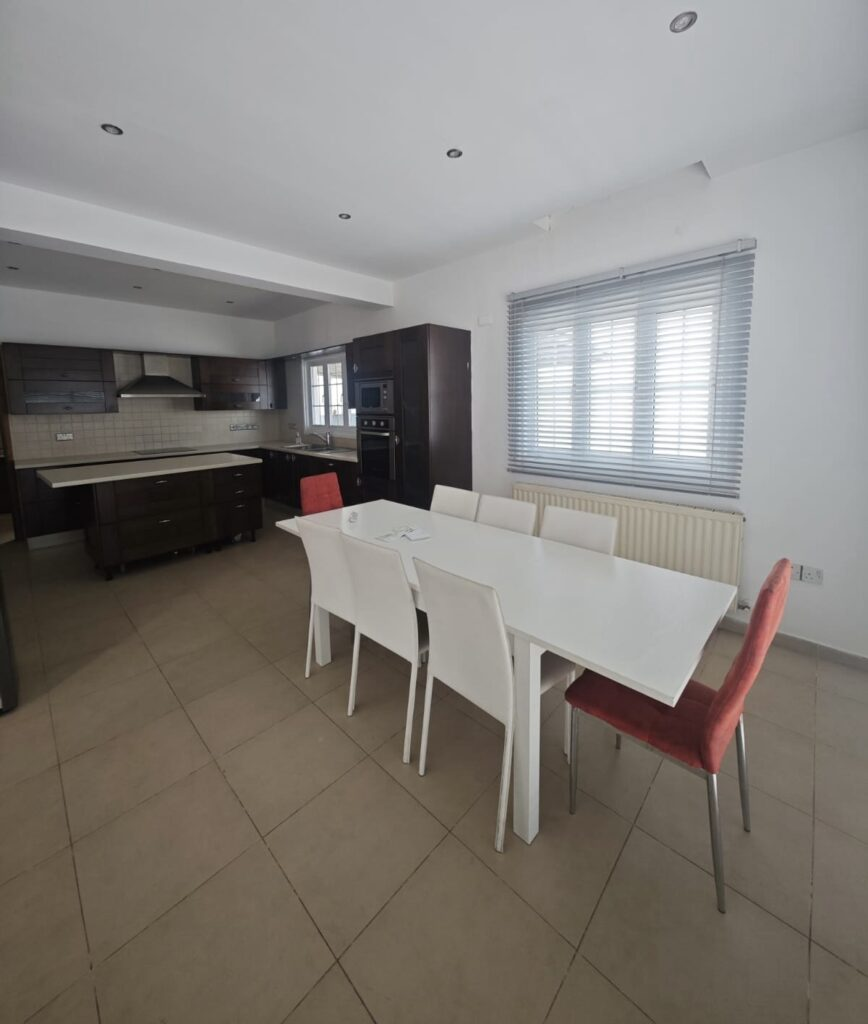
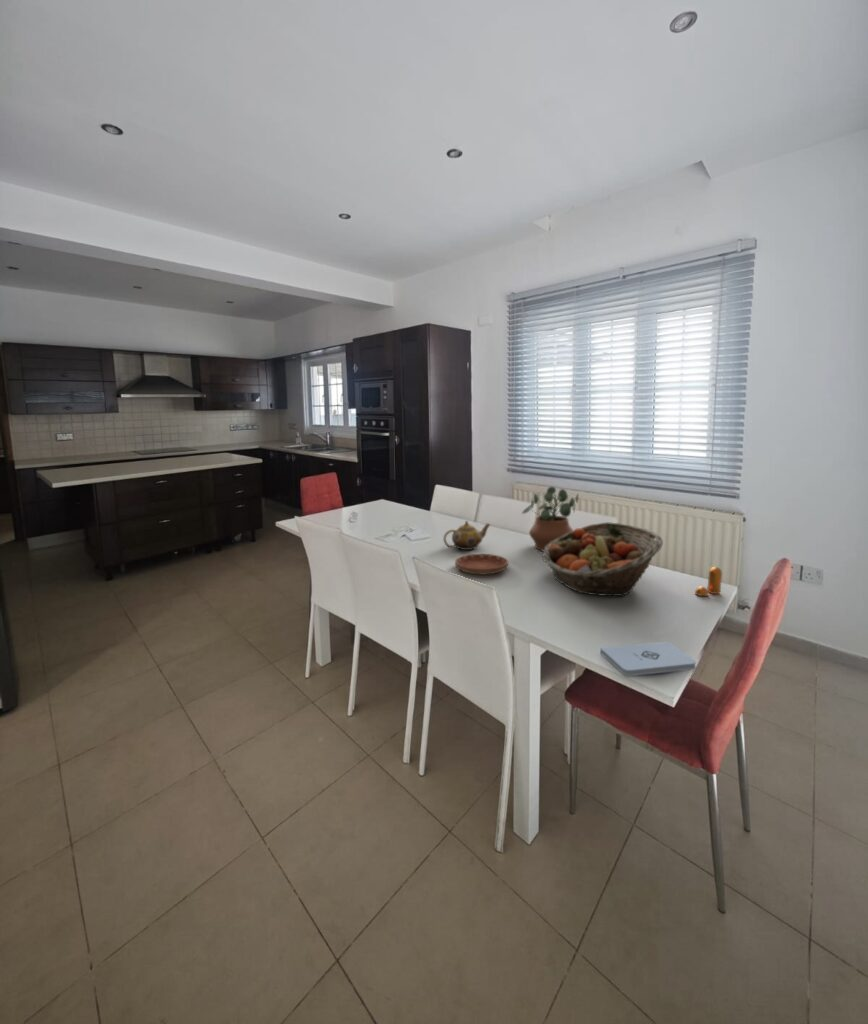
+ teapot (467, 534)
+ saucer (481, 564)
+ notepad (647, 658)
+ fruit basket (598, 556)
+ pepper shaker (708, 580)
+ potted plant (547, 519)
